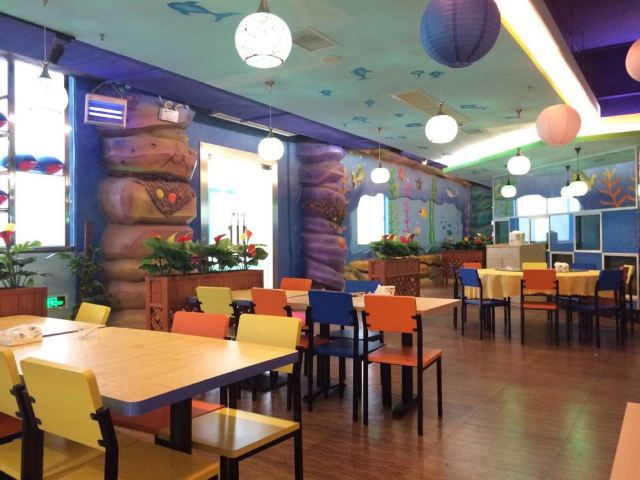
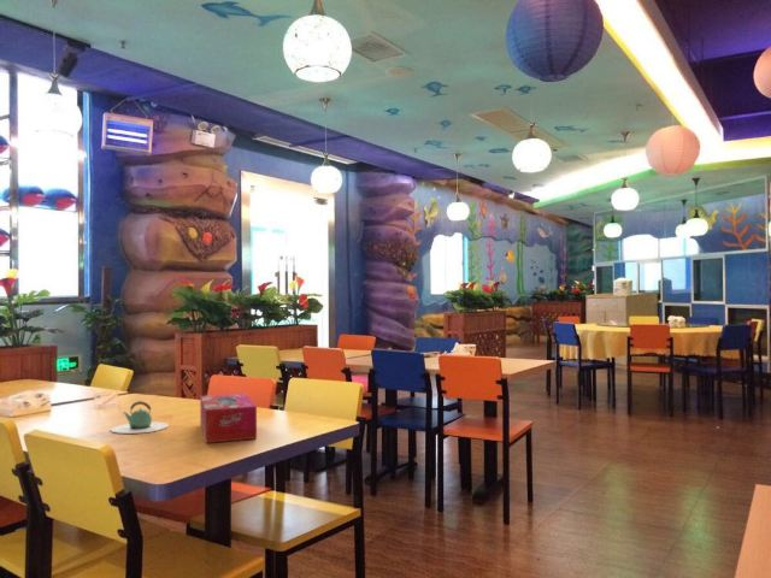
+ tissue box (226, 415)
+ teapot (140, 414)
